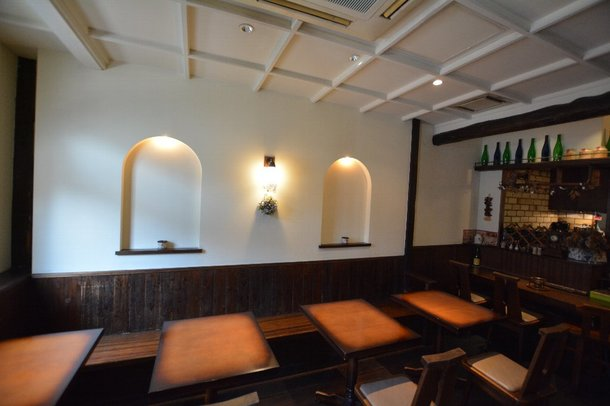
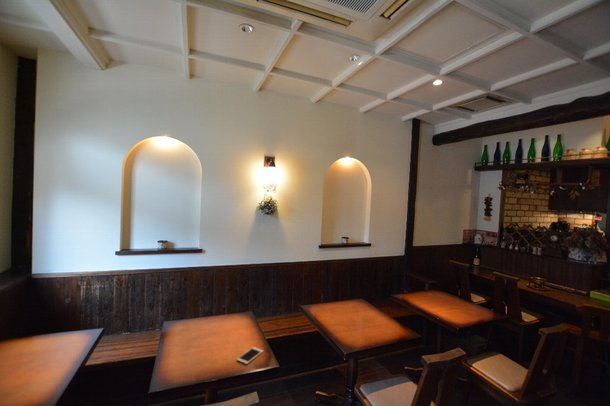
+ cell phone (250, 355)
